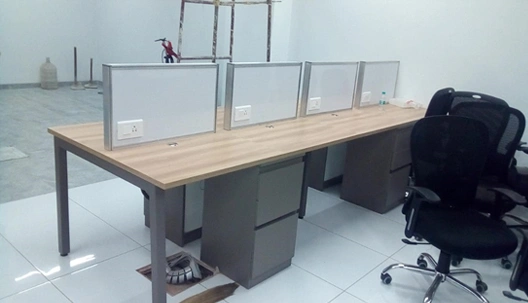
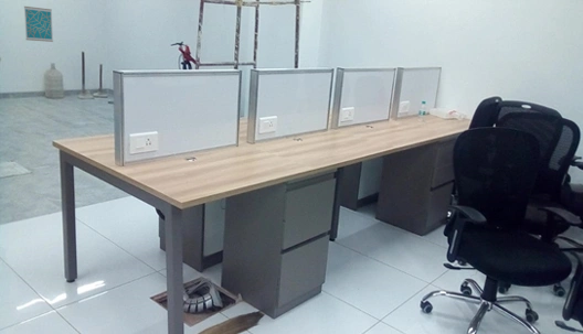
+ wall art (39, 24)
